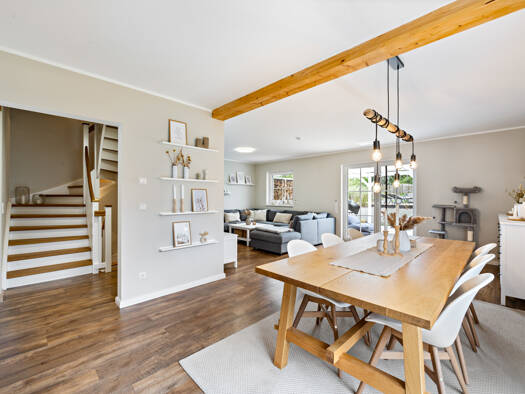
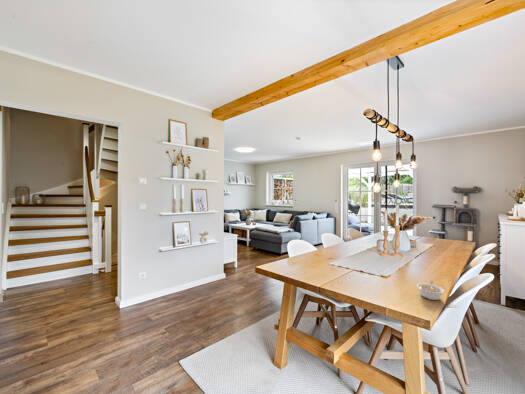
+ legume (429, 291)
